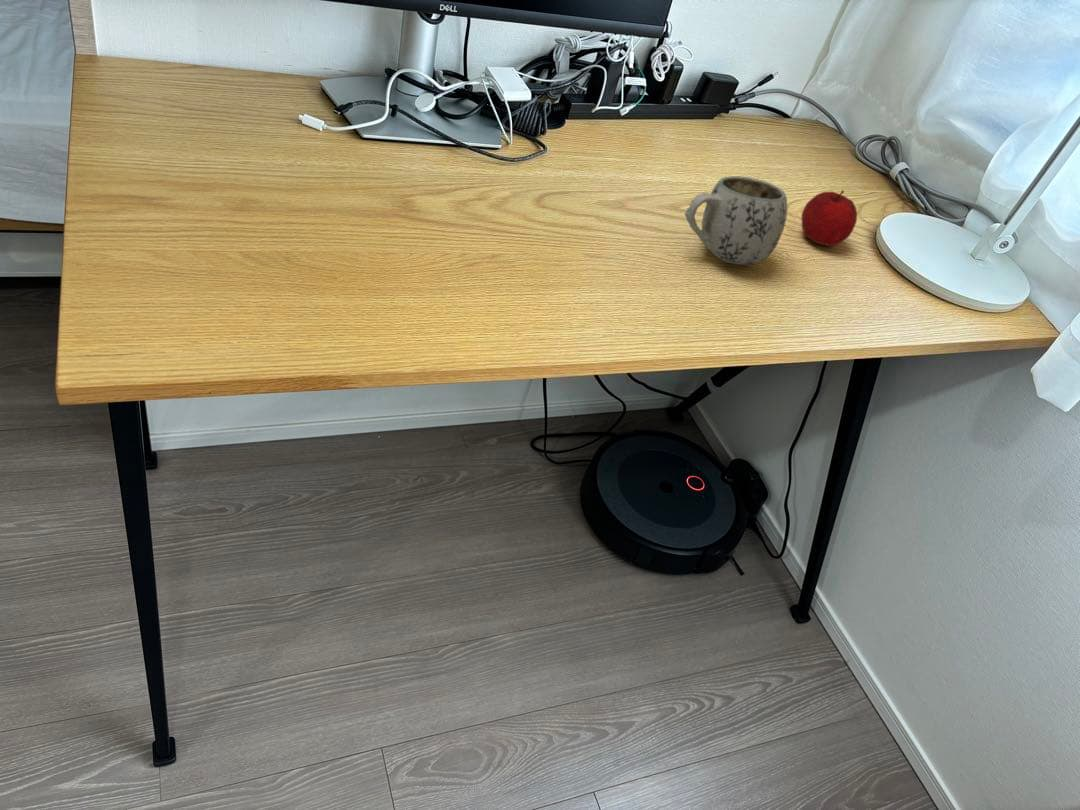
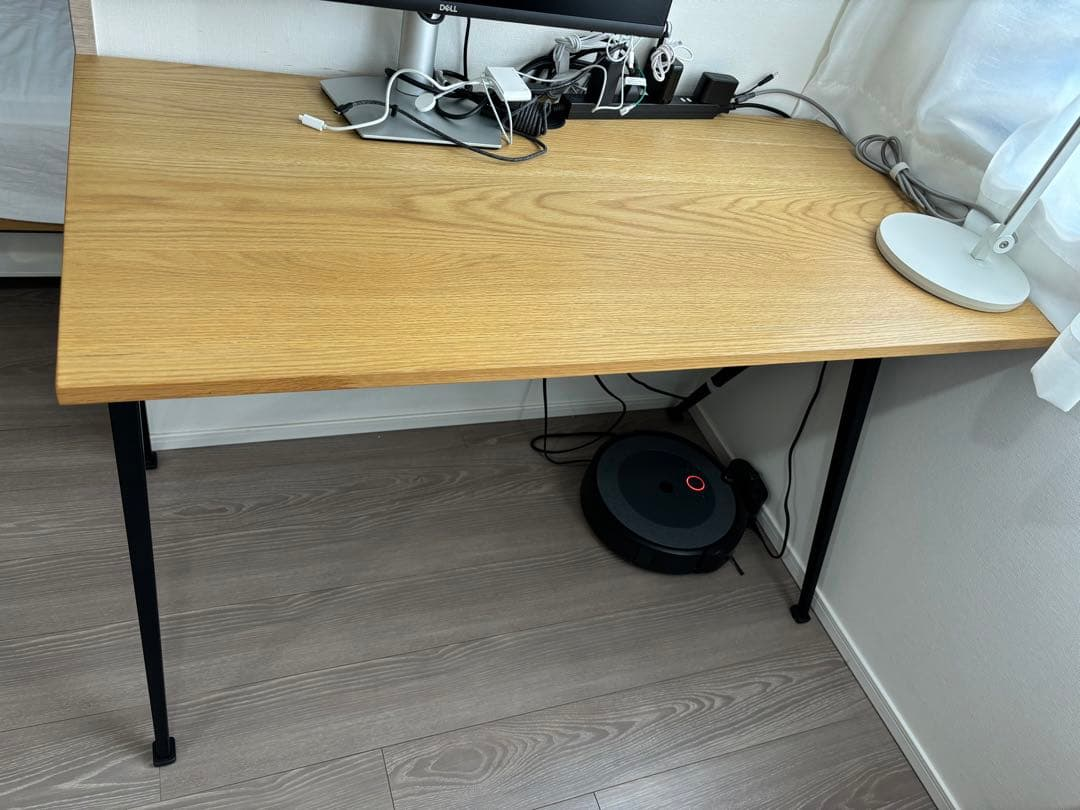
- apple (830, 214)
- mug (731, 222)
